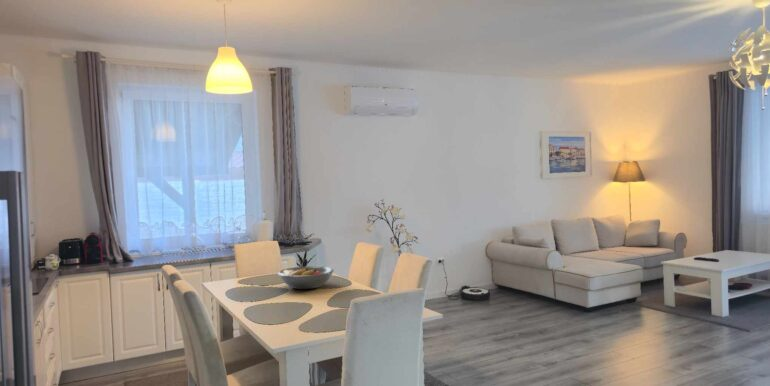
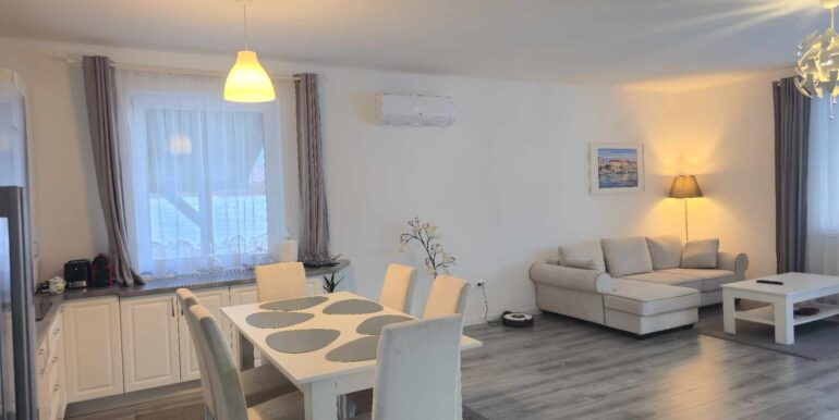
- fruit bowl (306, 276)
